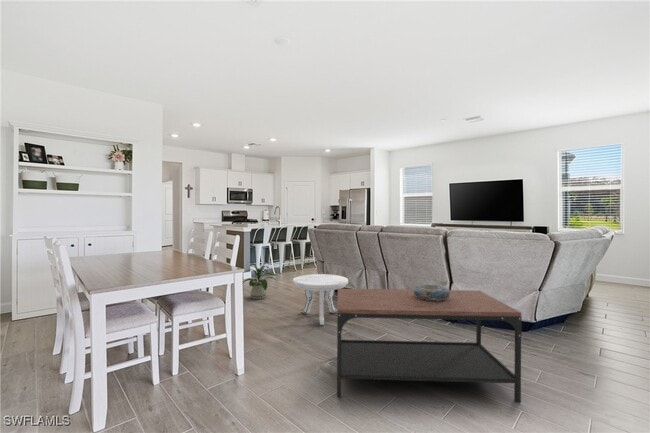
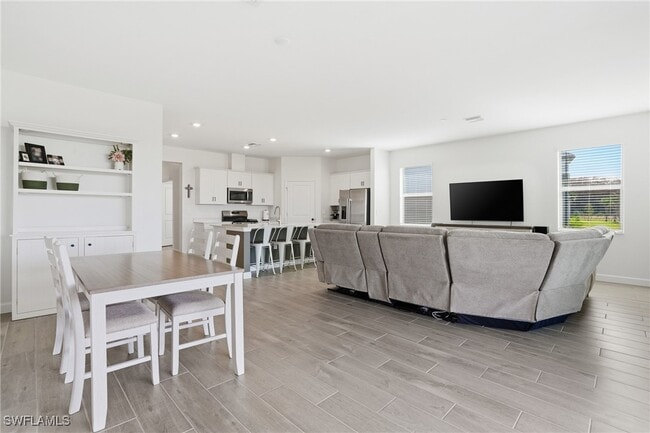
- house plant (259, 280)
- decorative bowl (431, 291)
- side table (320, 298)
- coffee table (416, 341)
